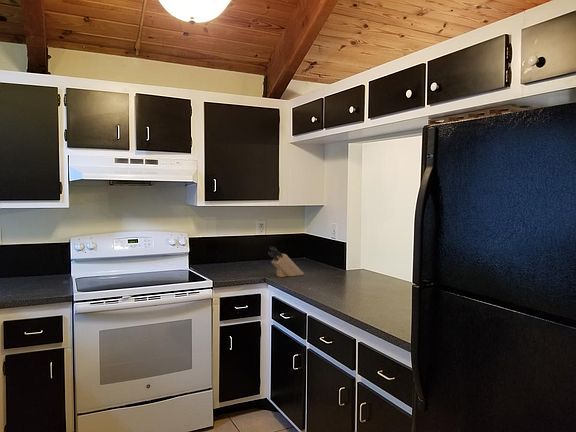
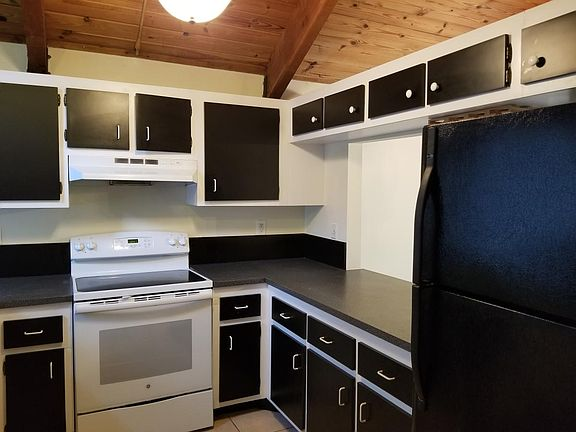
- knife block (285, 260)
